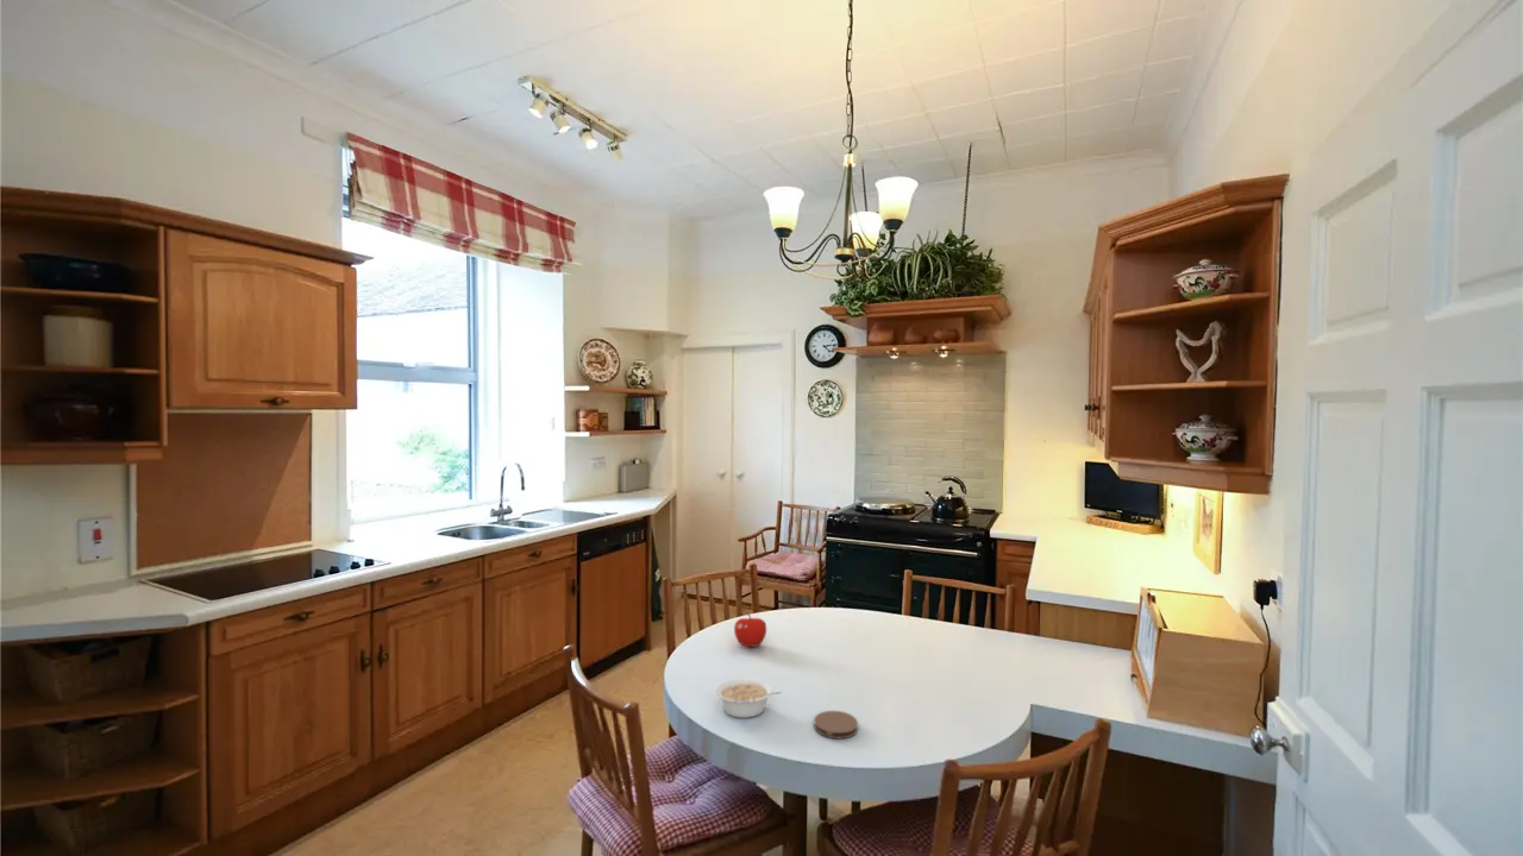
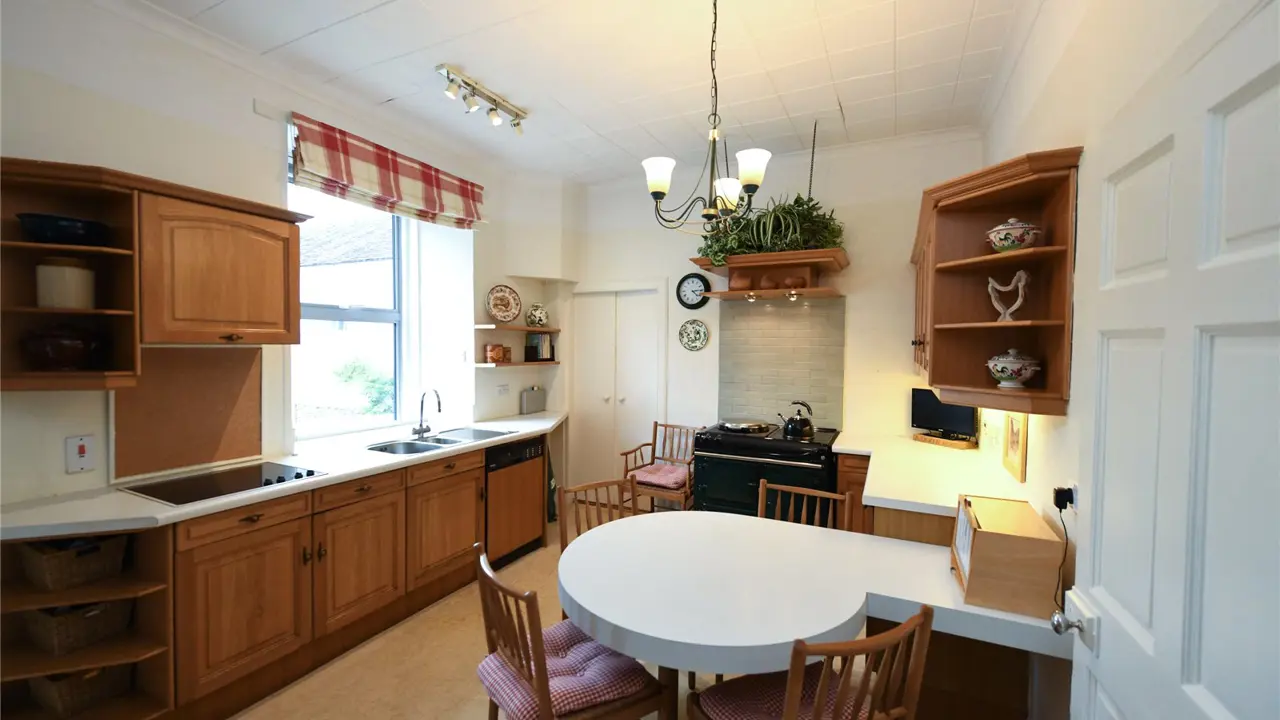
- fruit (750, 629)
- legume (746, 697)
- coaster (835, 724)
